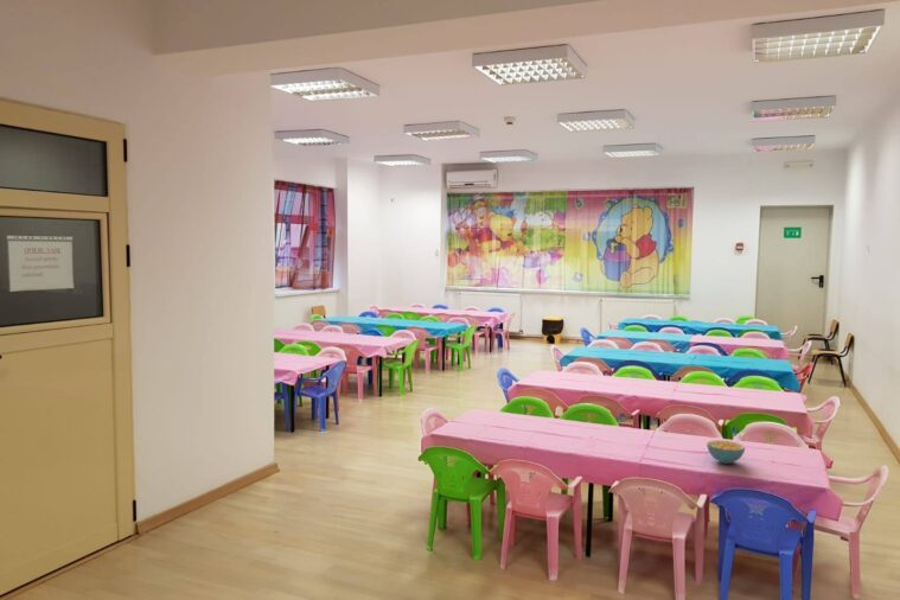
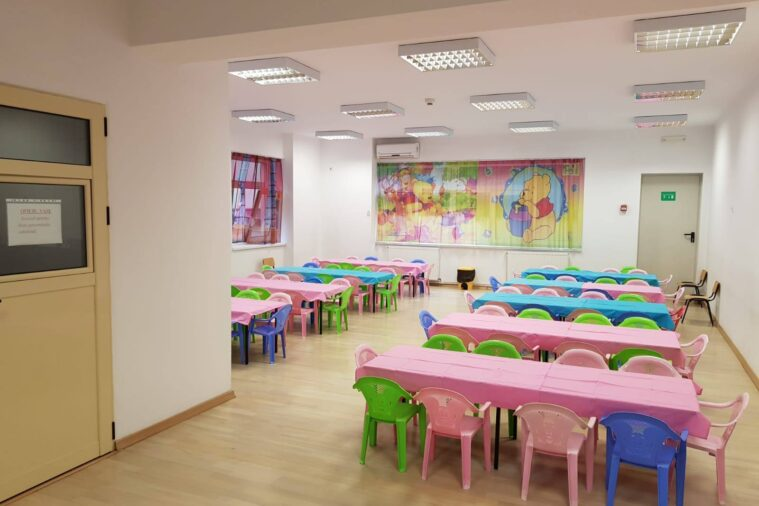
- cereal bowl (725, 453)
